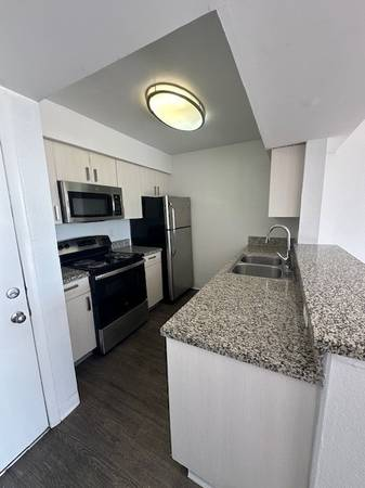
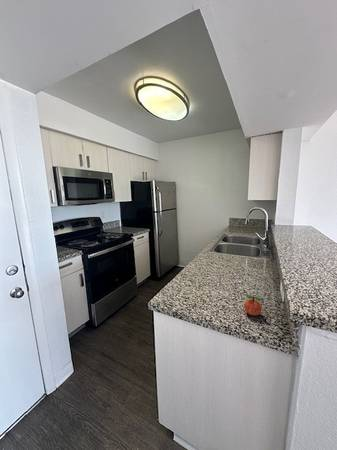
+ apple (252, 304)
